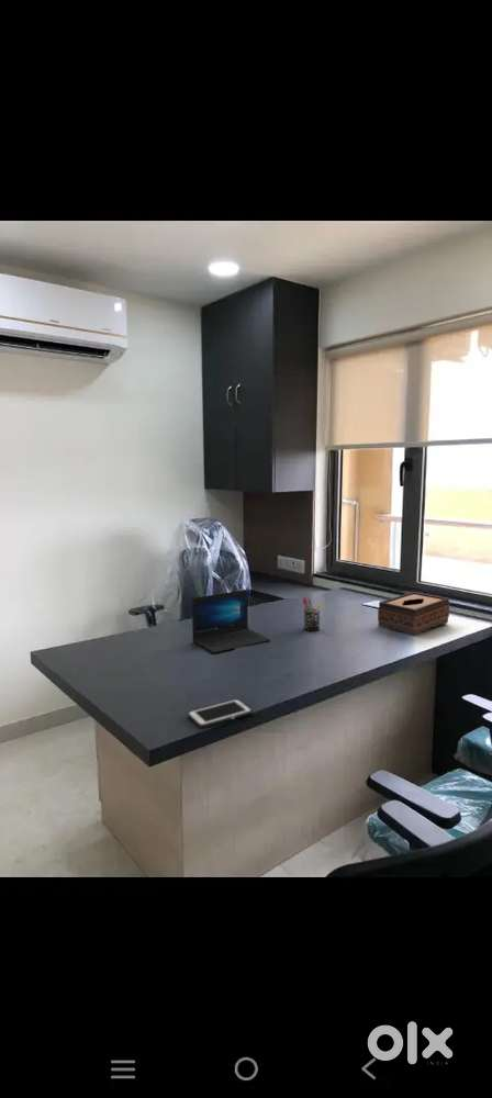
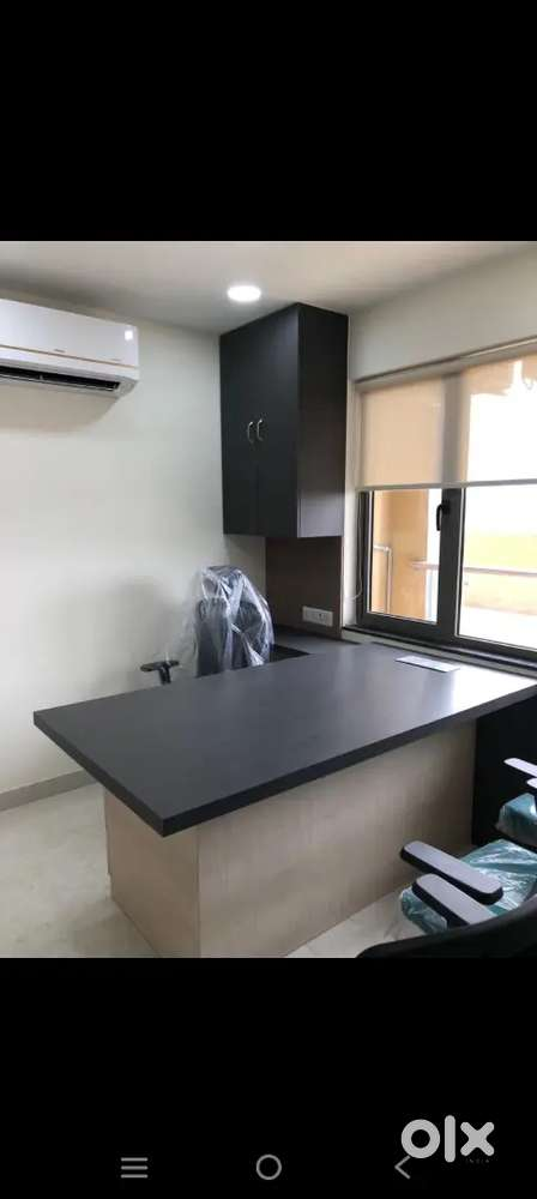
- tissue box (413, 612)
- laptop (231, 619)
- cell phone (220, 713)
- pen holder (310, 613)
